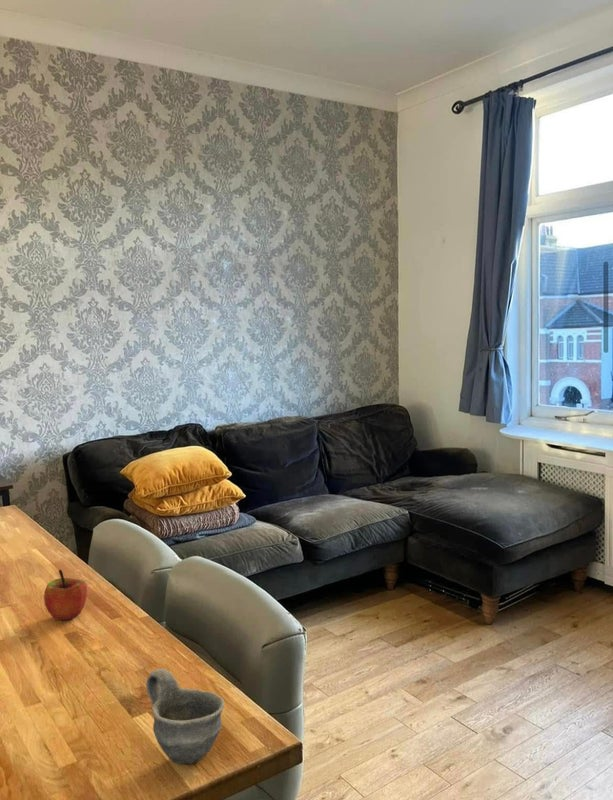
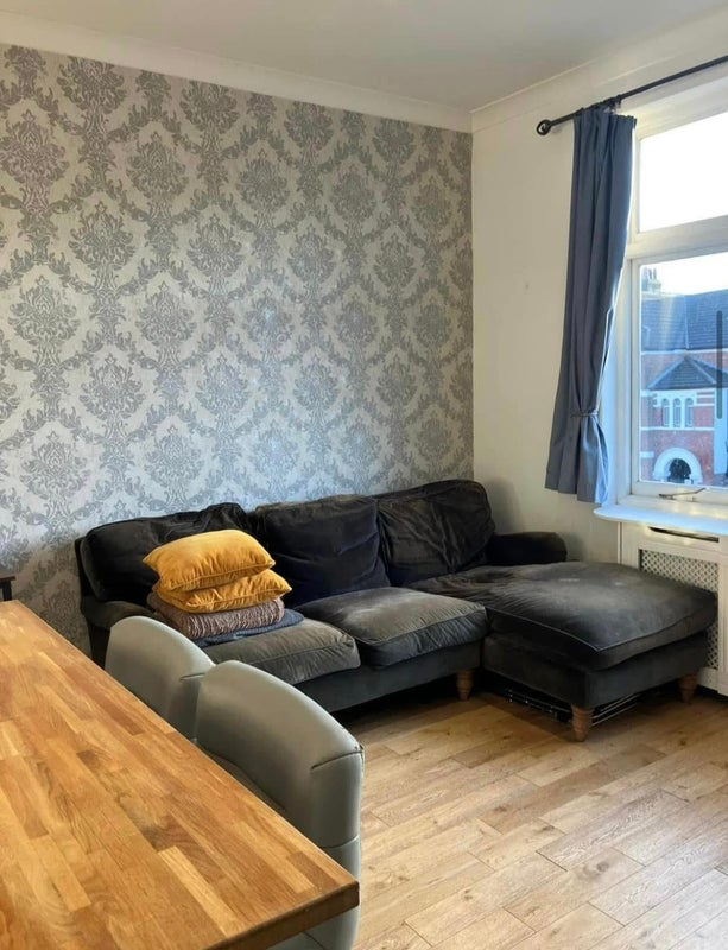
- apple (65, 592)
- cup (185, 715)
